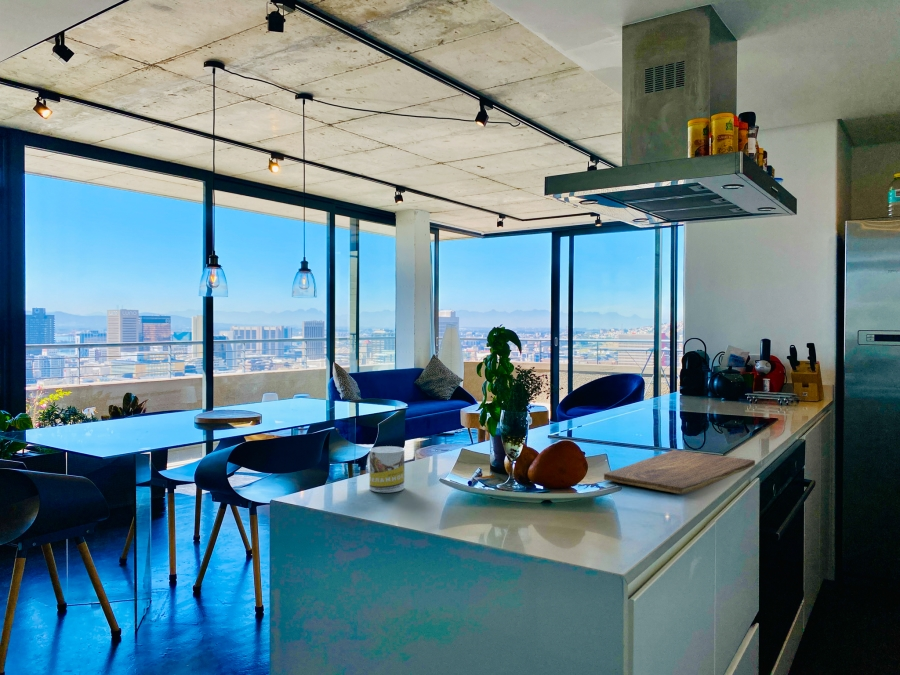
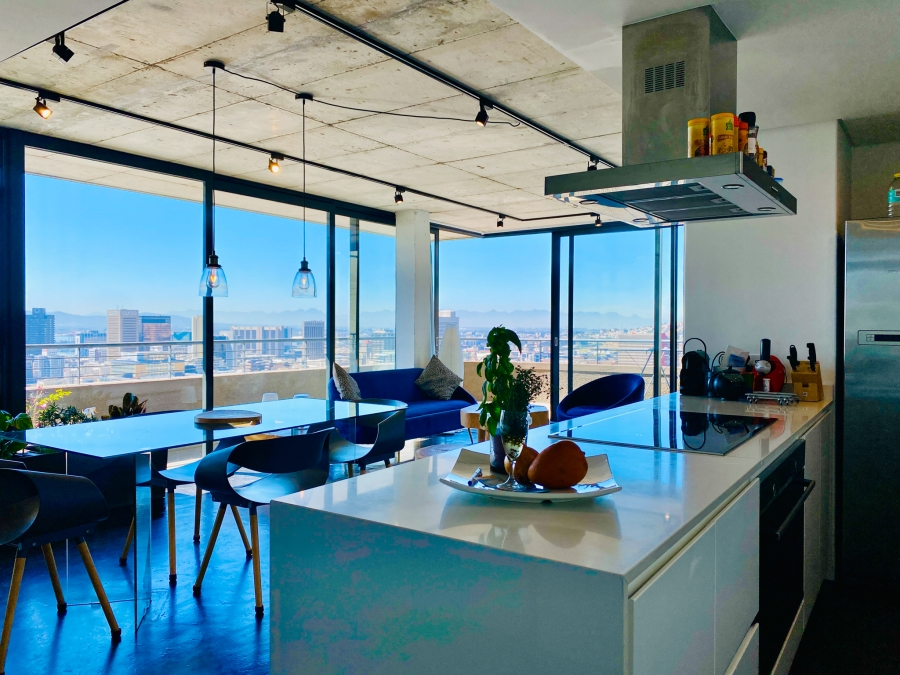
- cutting board (681, 469)
- mug (383, 467)
